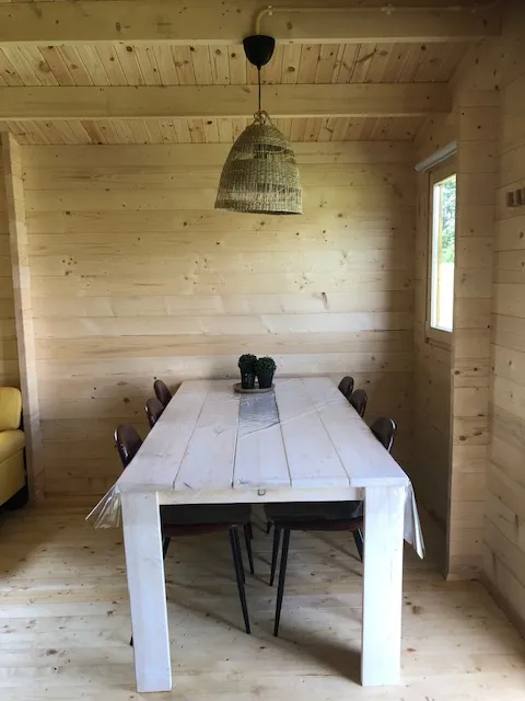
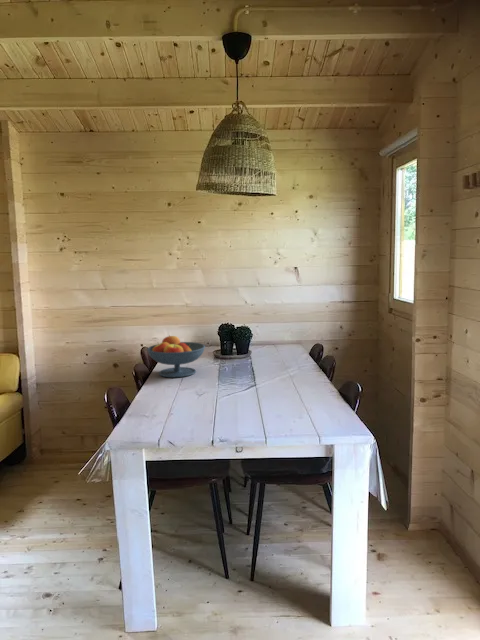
+ fruit bowl (176, 355)
